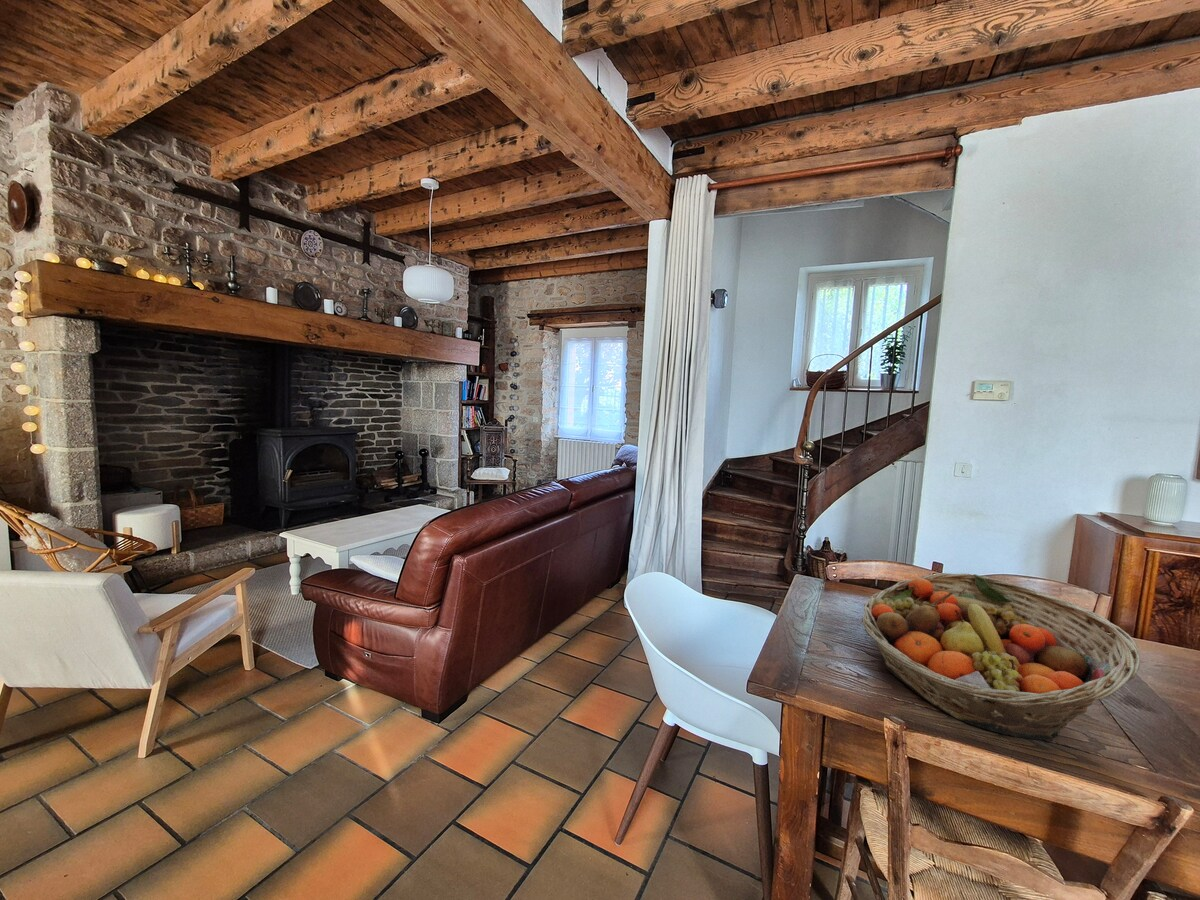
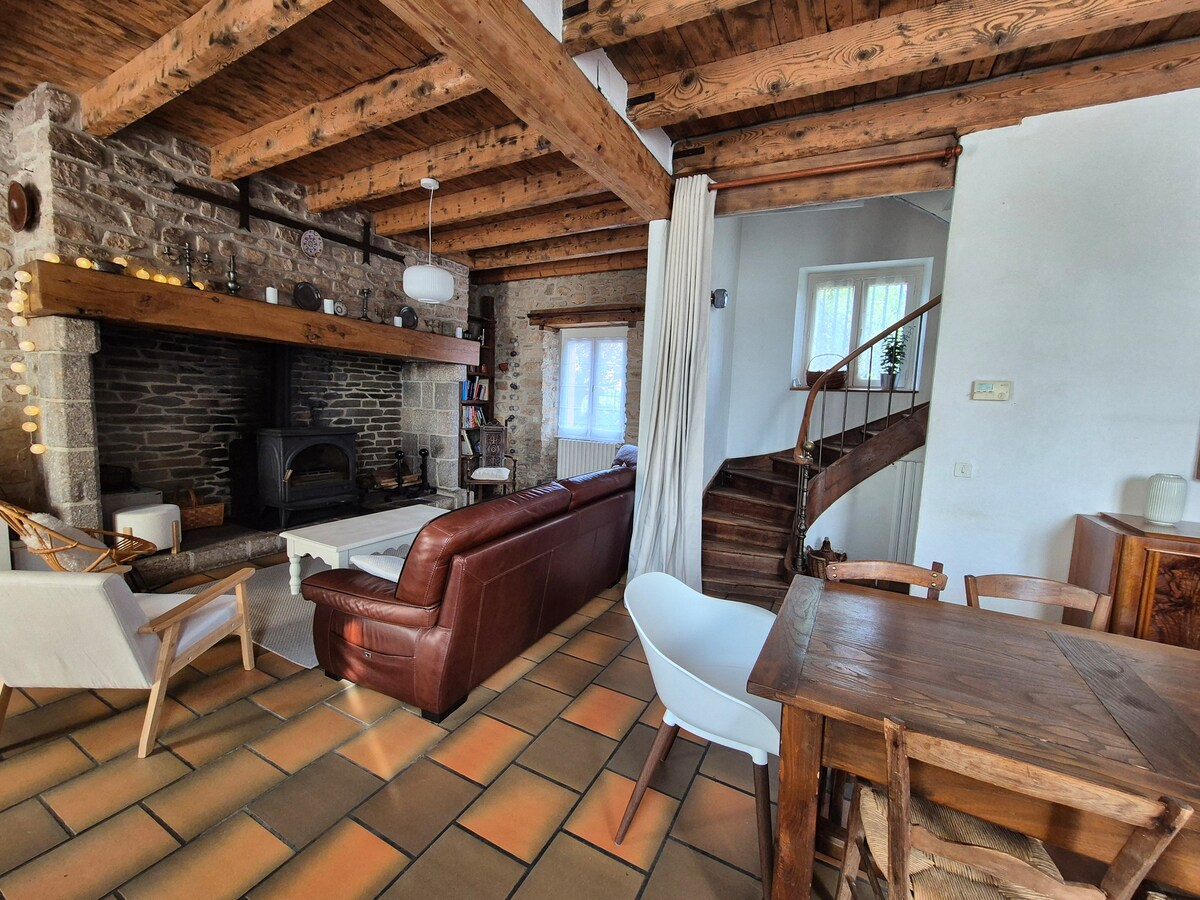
- fruit basket (976, 642)
